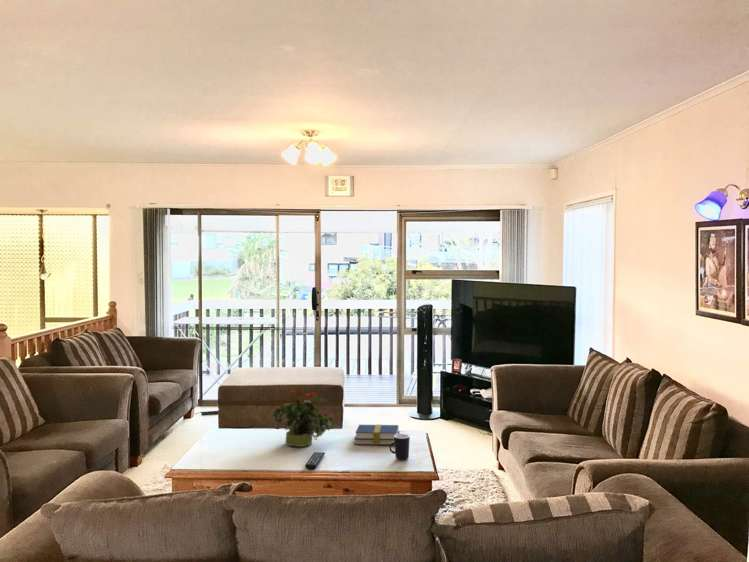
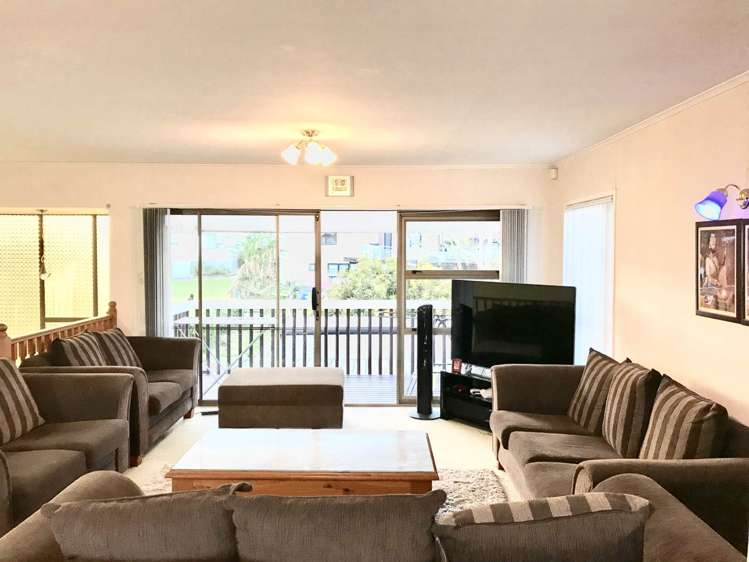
- mug (399, 447)
- remote control (315, 460)
- potted plant (303, 415)
- book (377, 434)
